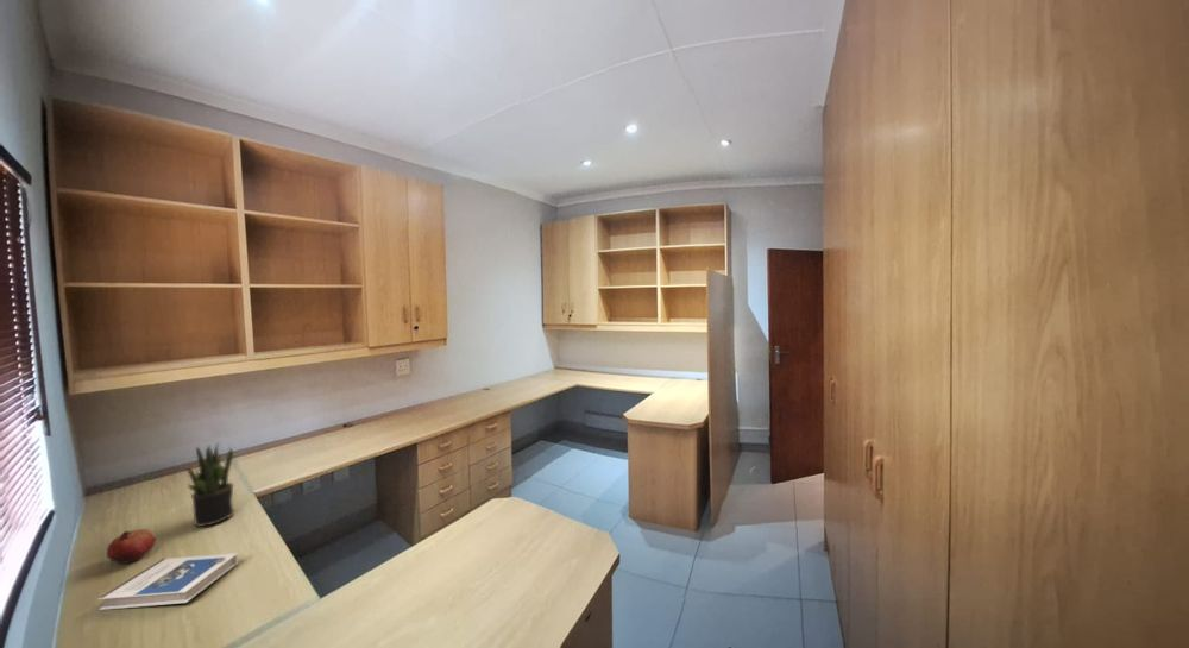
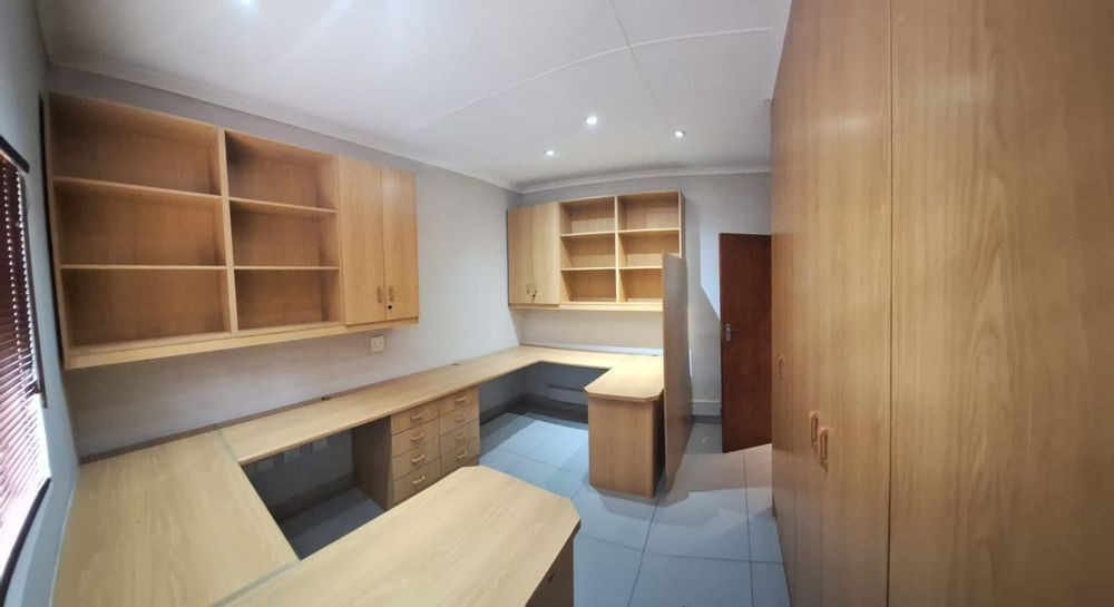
- potted plant (213, 479)
- fruit (131, 543)
- hardback book (174, 579)
